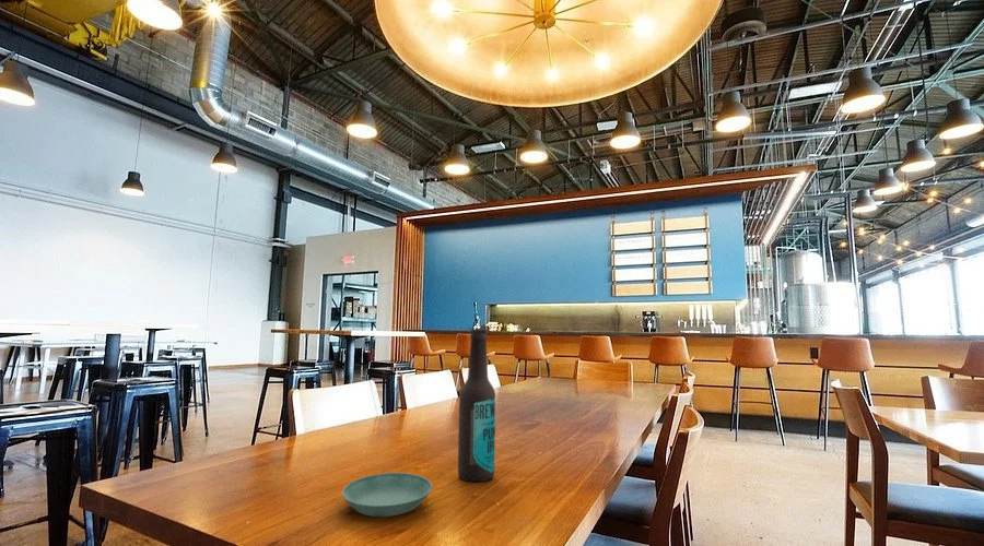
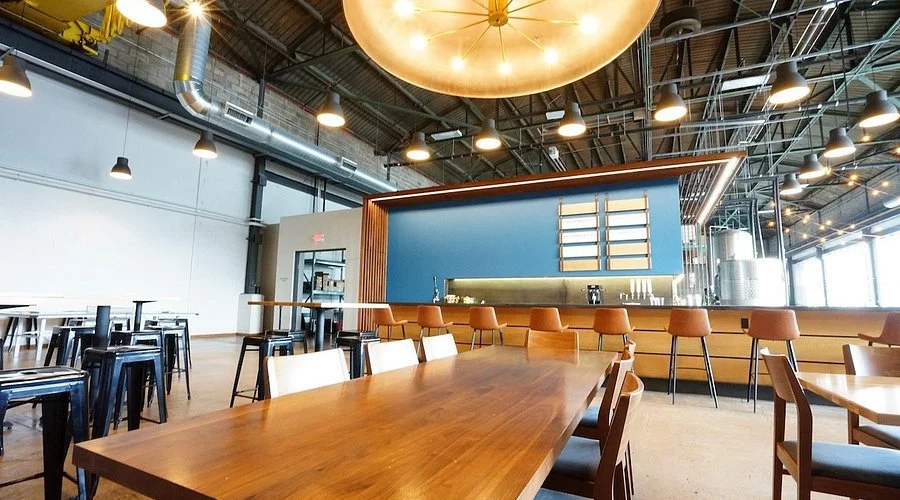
- beer bottle (477, 401)
- saucer (387, 495)
